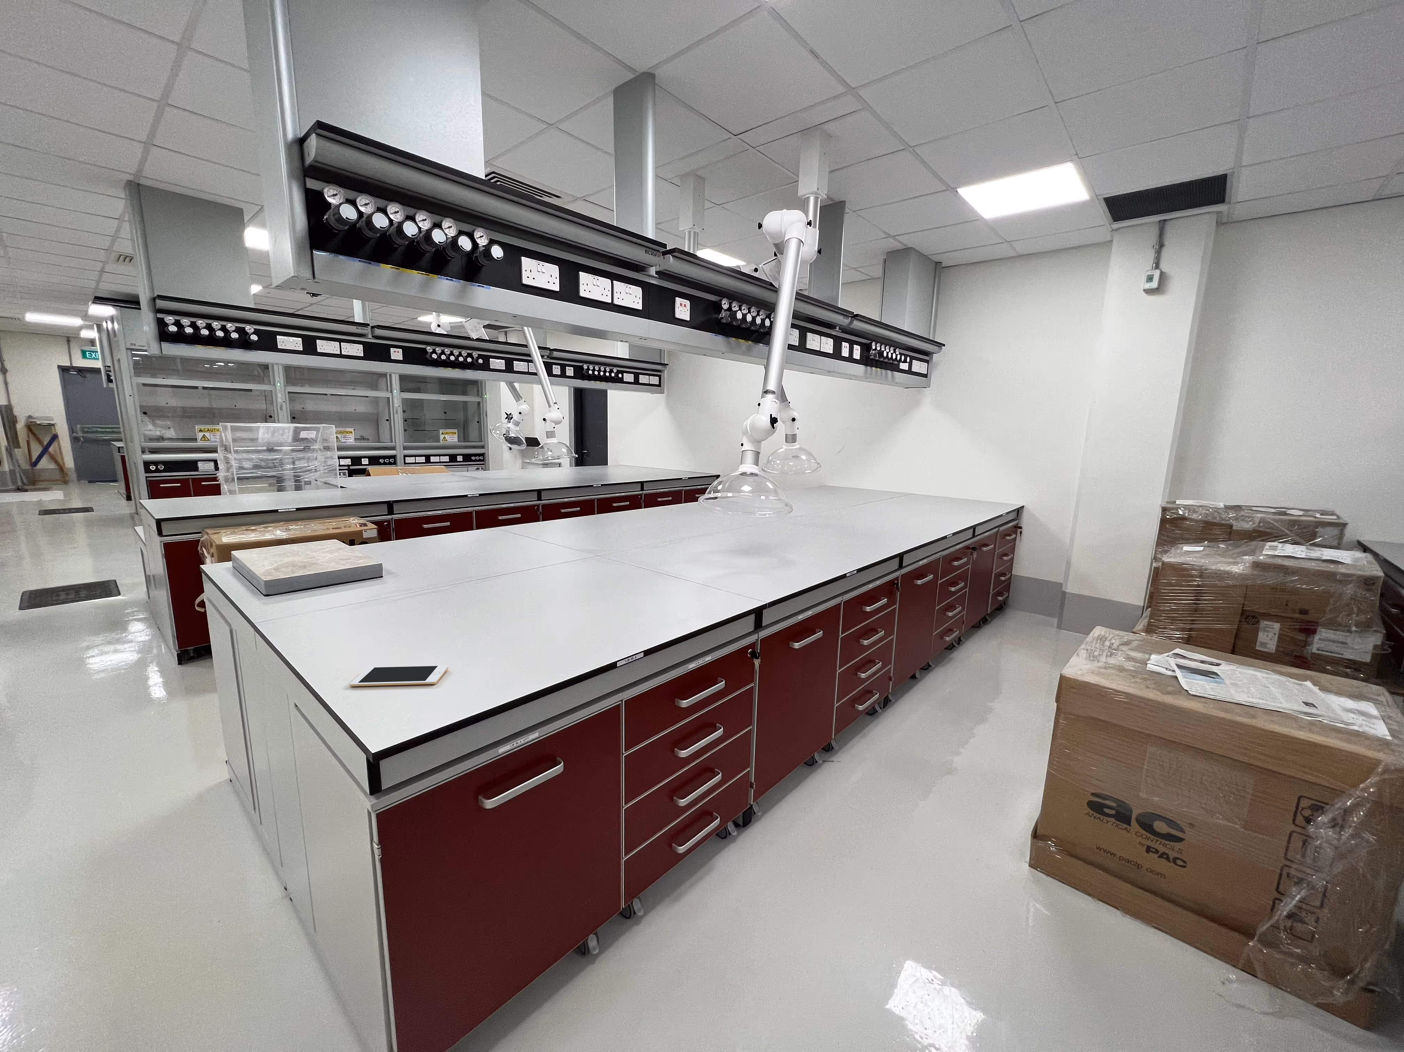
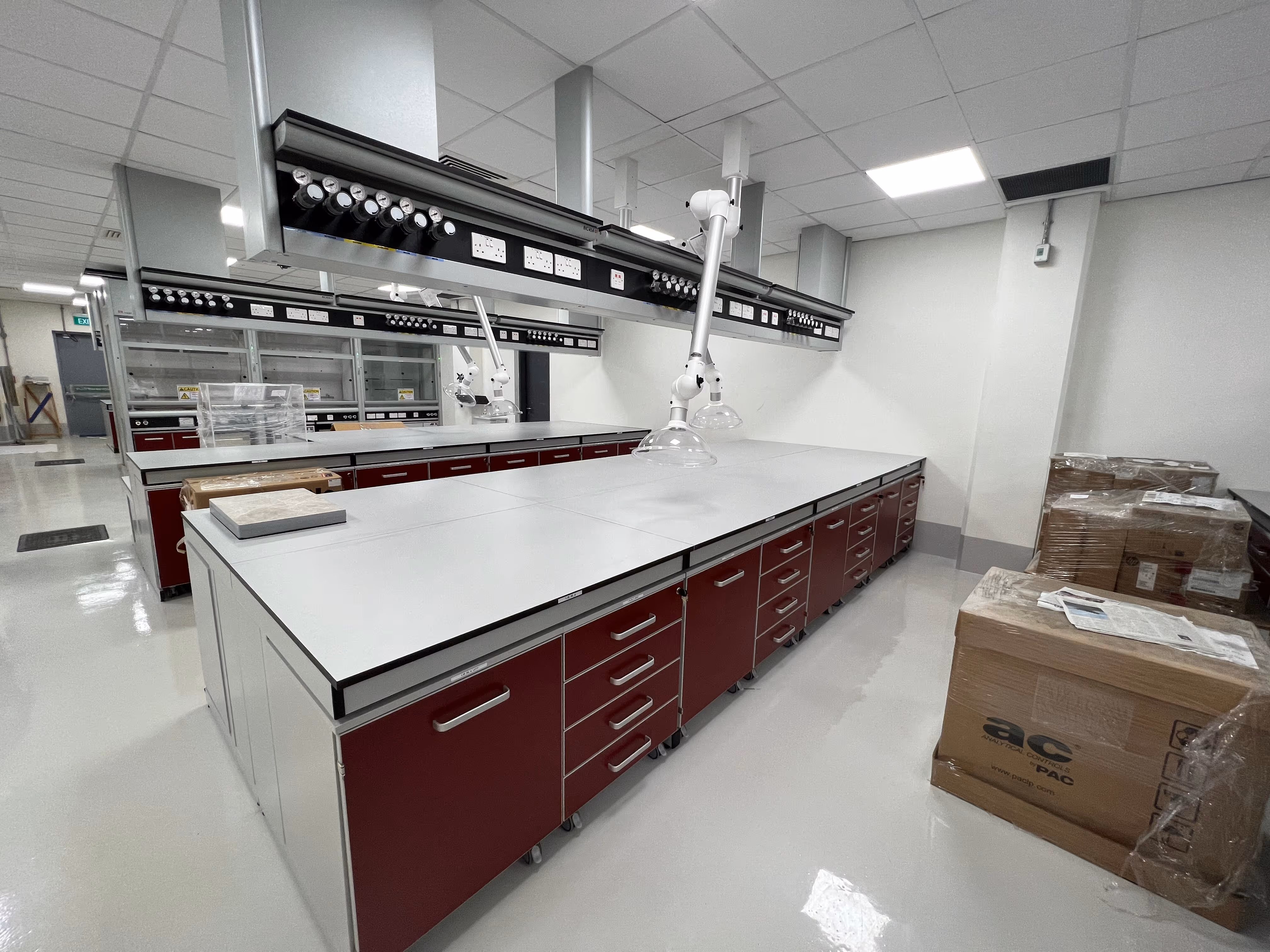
- cell phone (401, 675)
